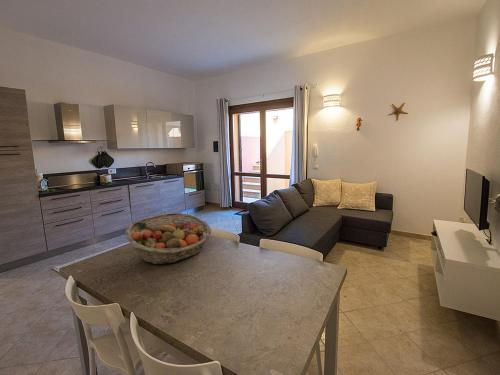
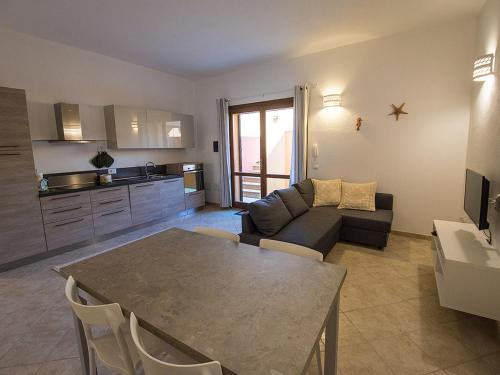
- fruit basket (171, 236)
